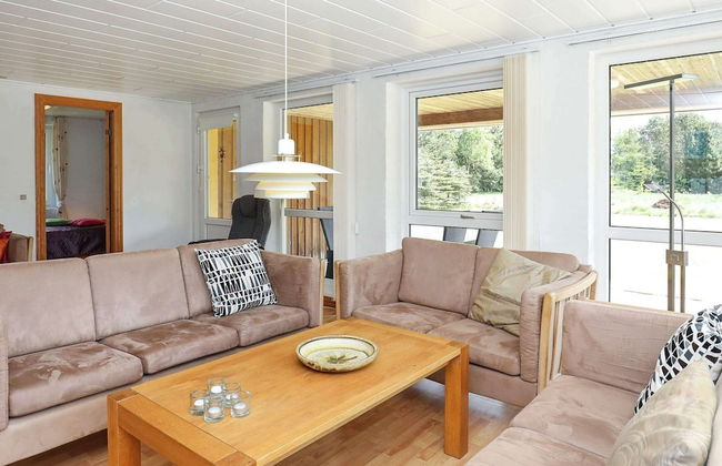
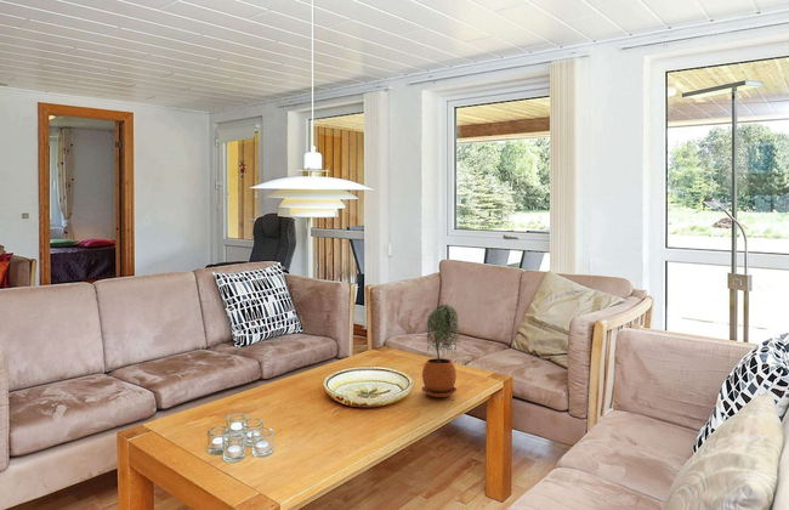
+ potted plant (442, 350)
